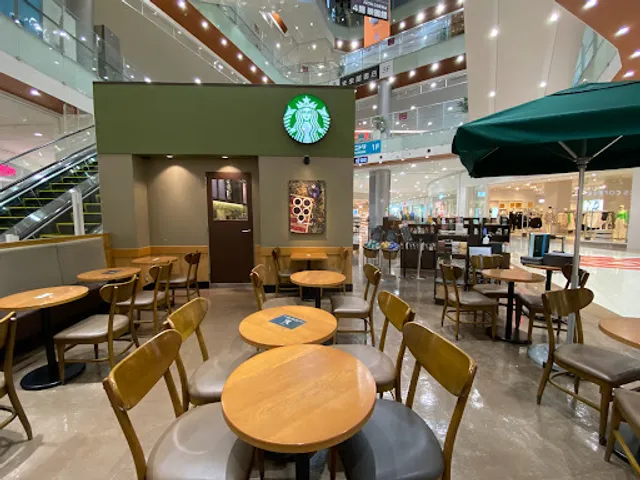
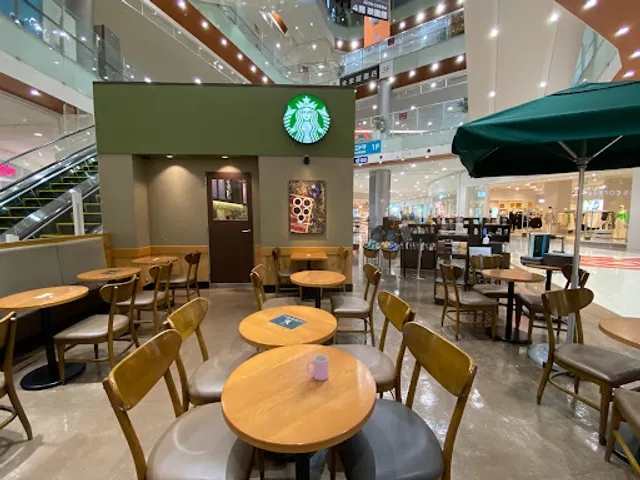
+ cup (317, 367)
